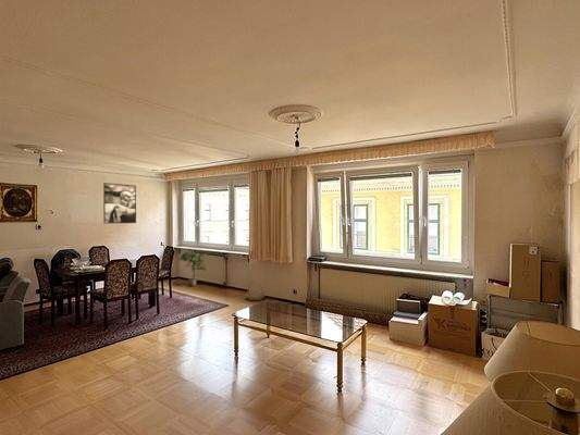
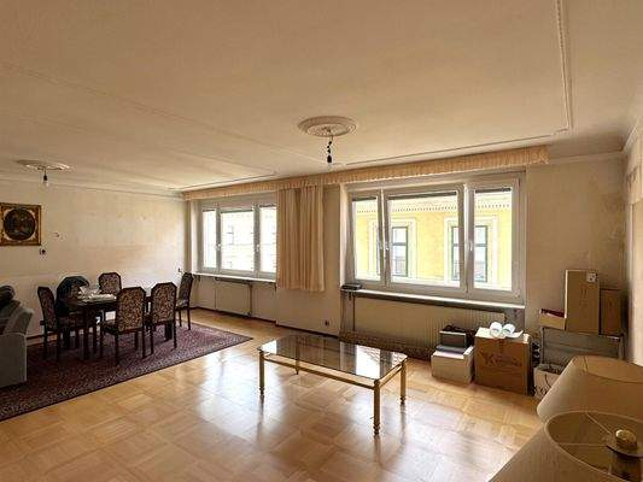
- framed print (120, 203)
- potted plant (192, 269)
- basket (255, 293)
